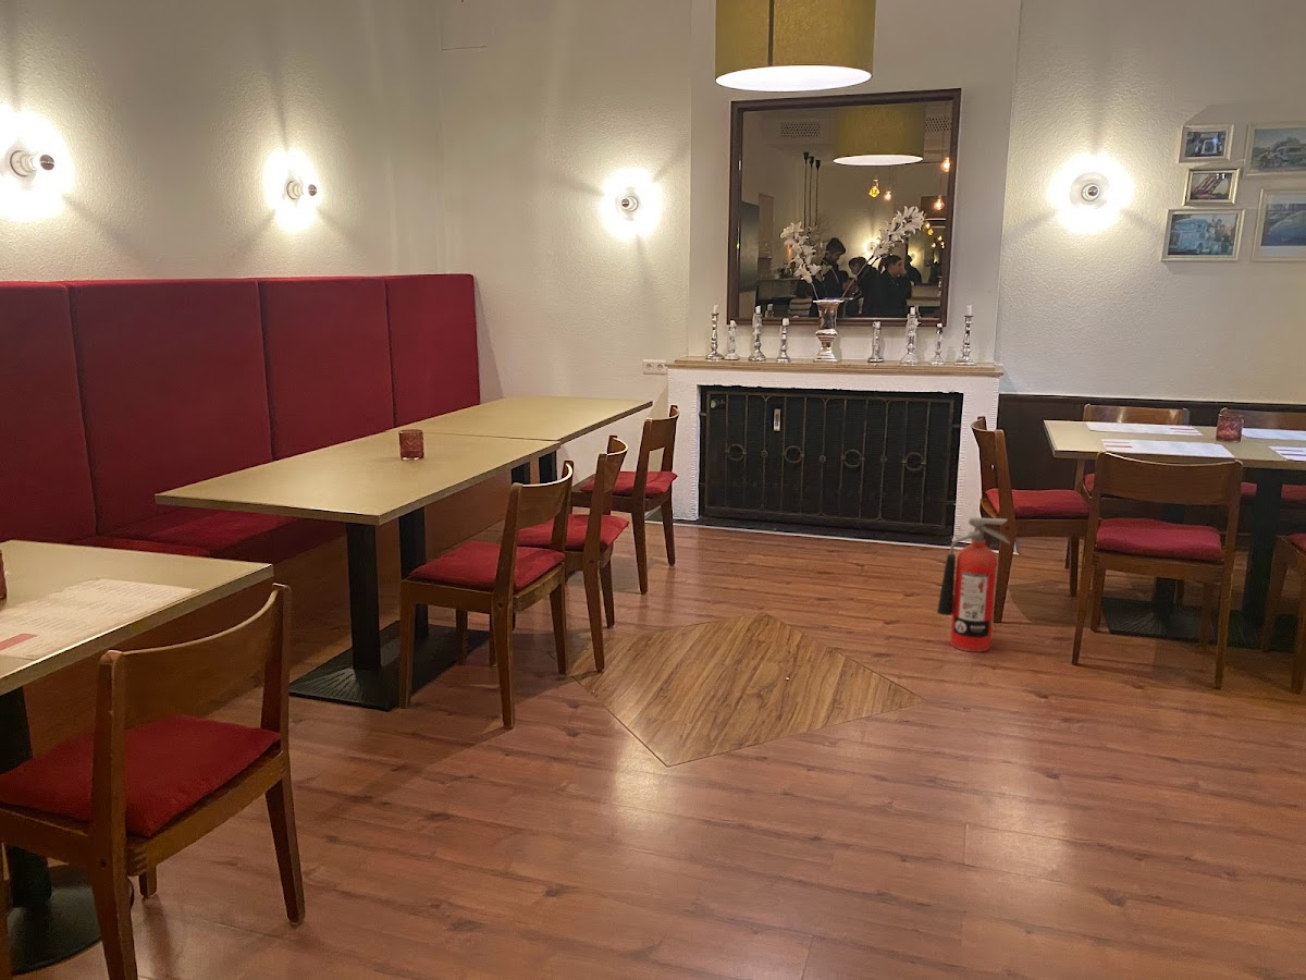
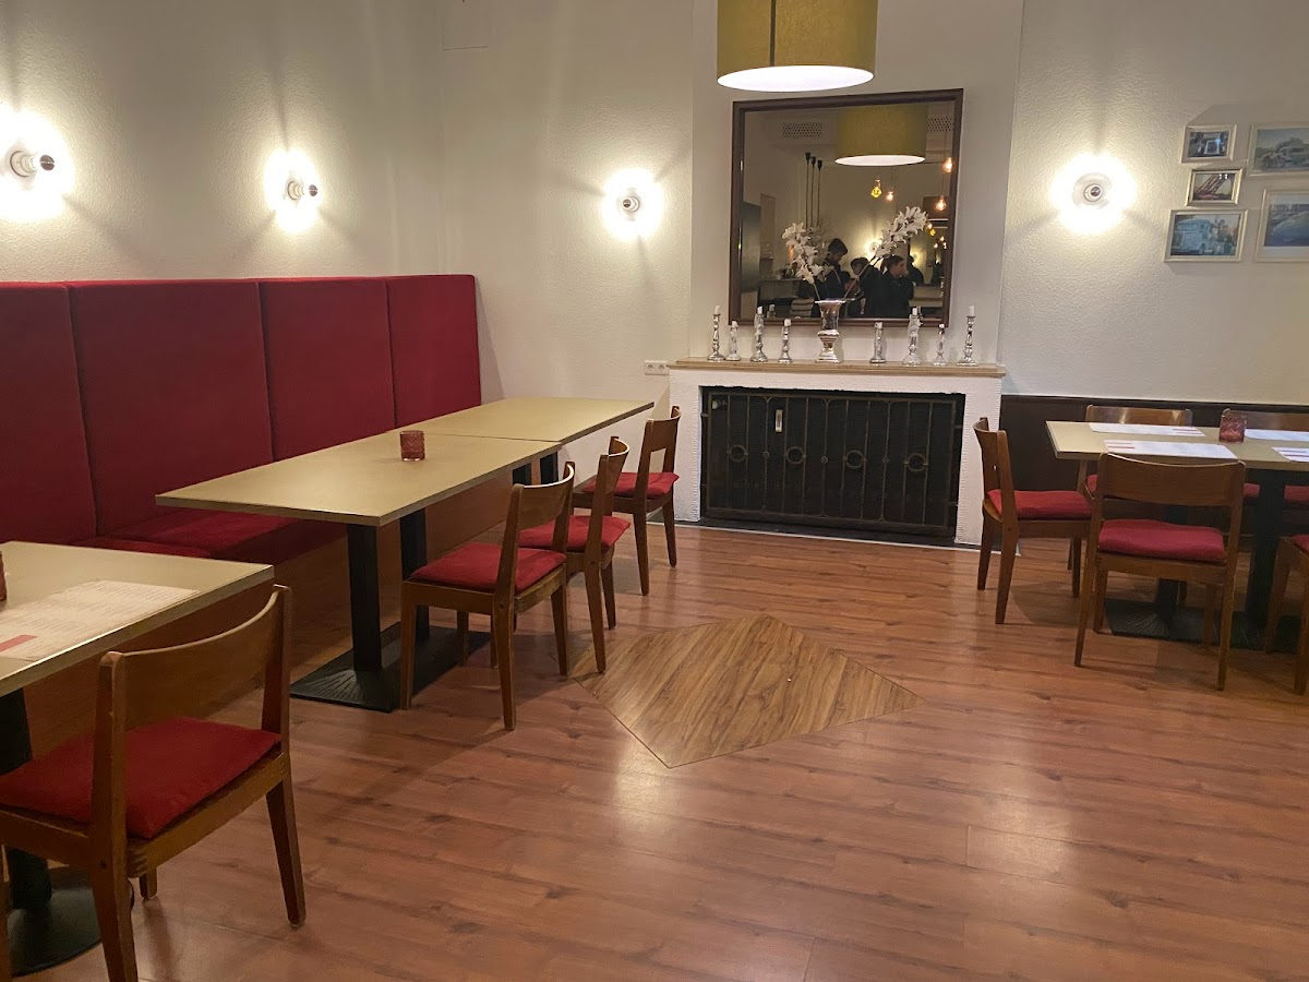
- fire extinguisher (973, 581)
